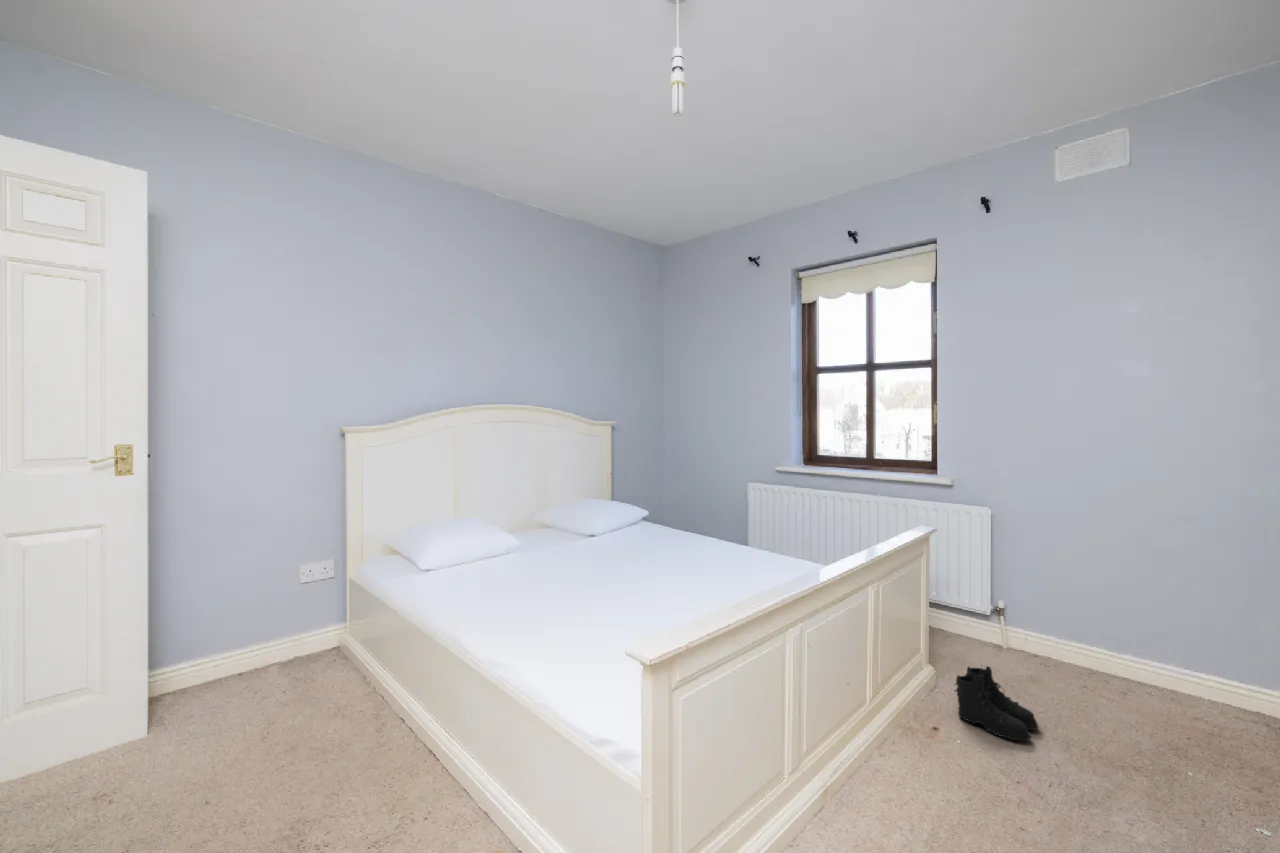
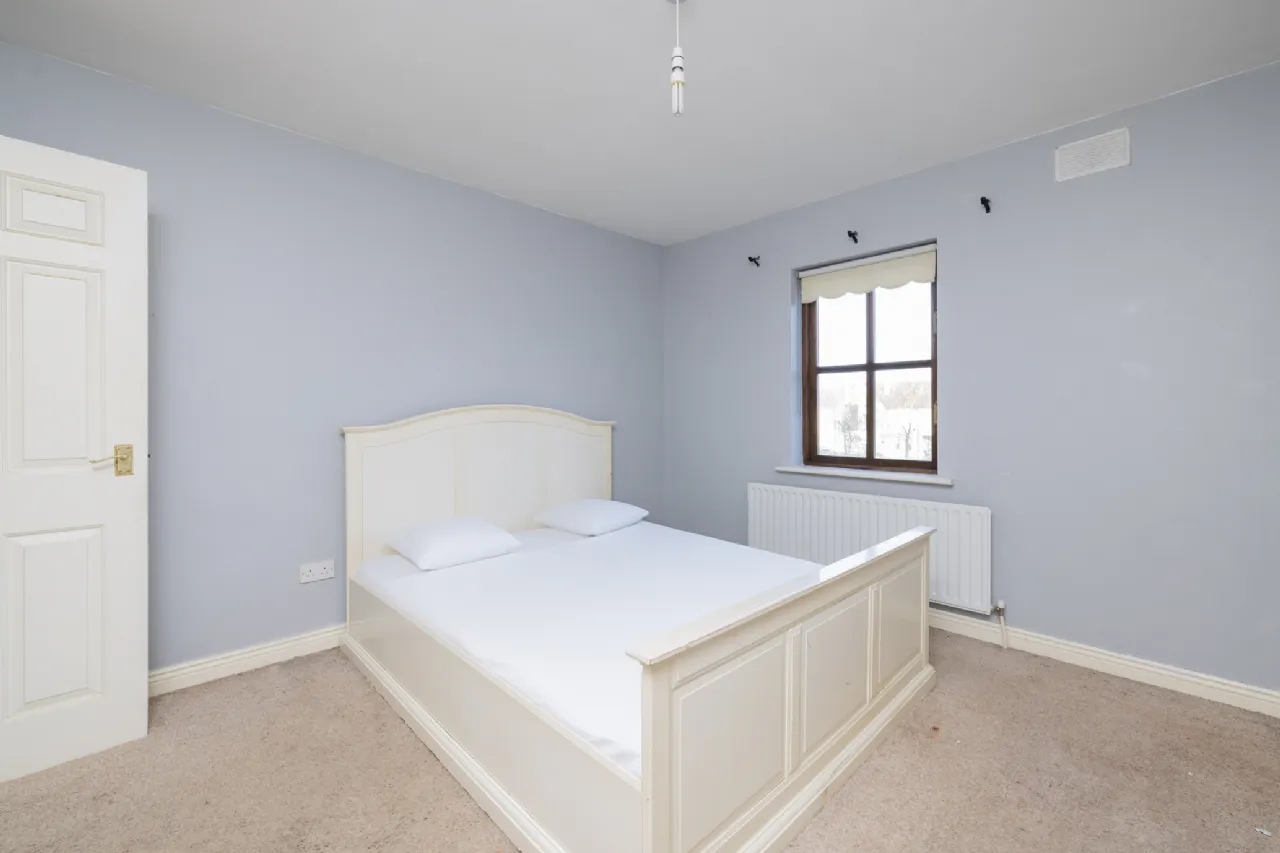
- boots (995, 698)
